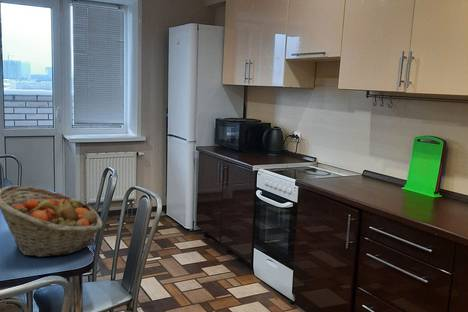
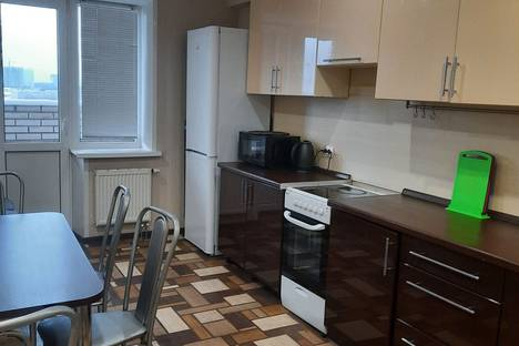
- fruit basket (50, 216)
